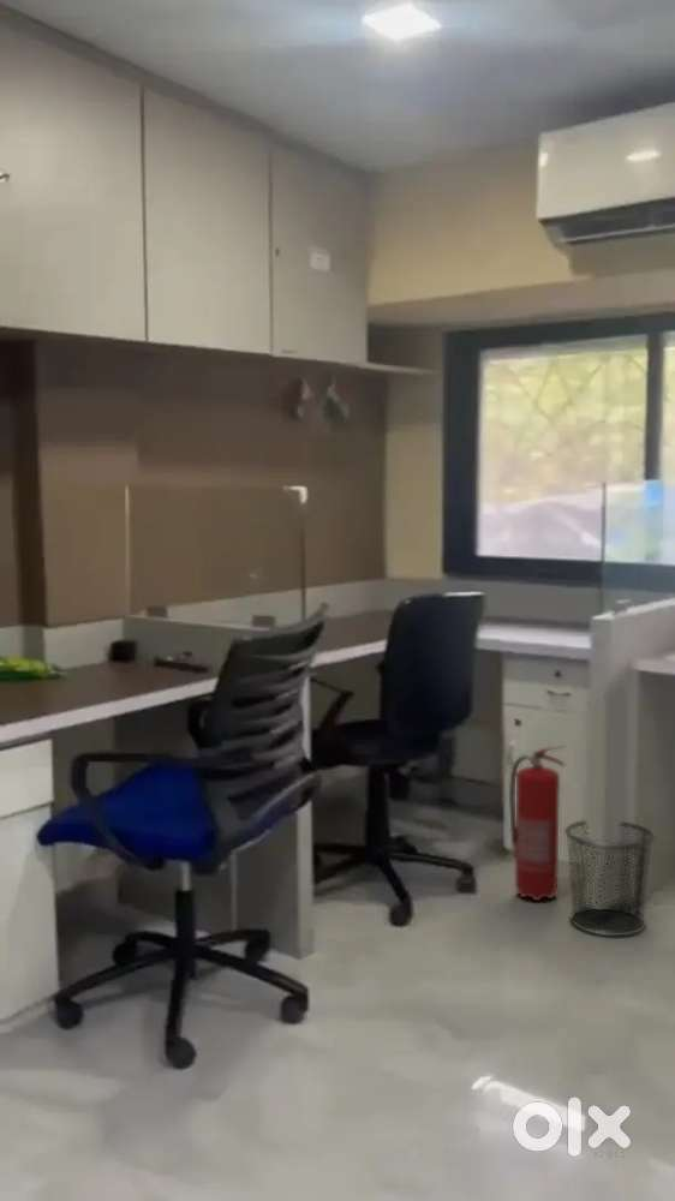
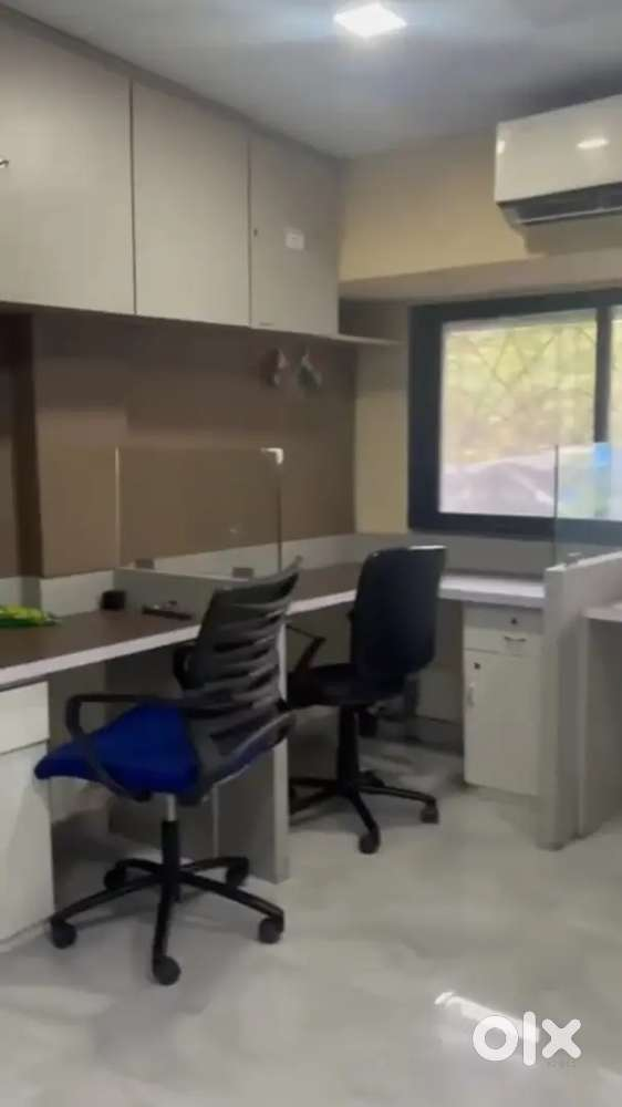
- fire extinguisher (536, 819)
- waste bin (609, 877)
